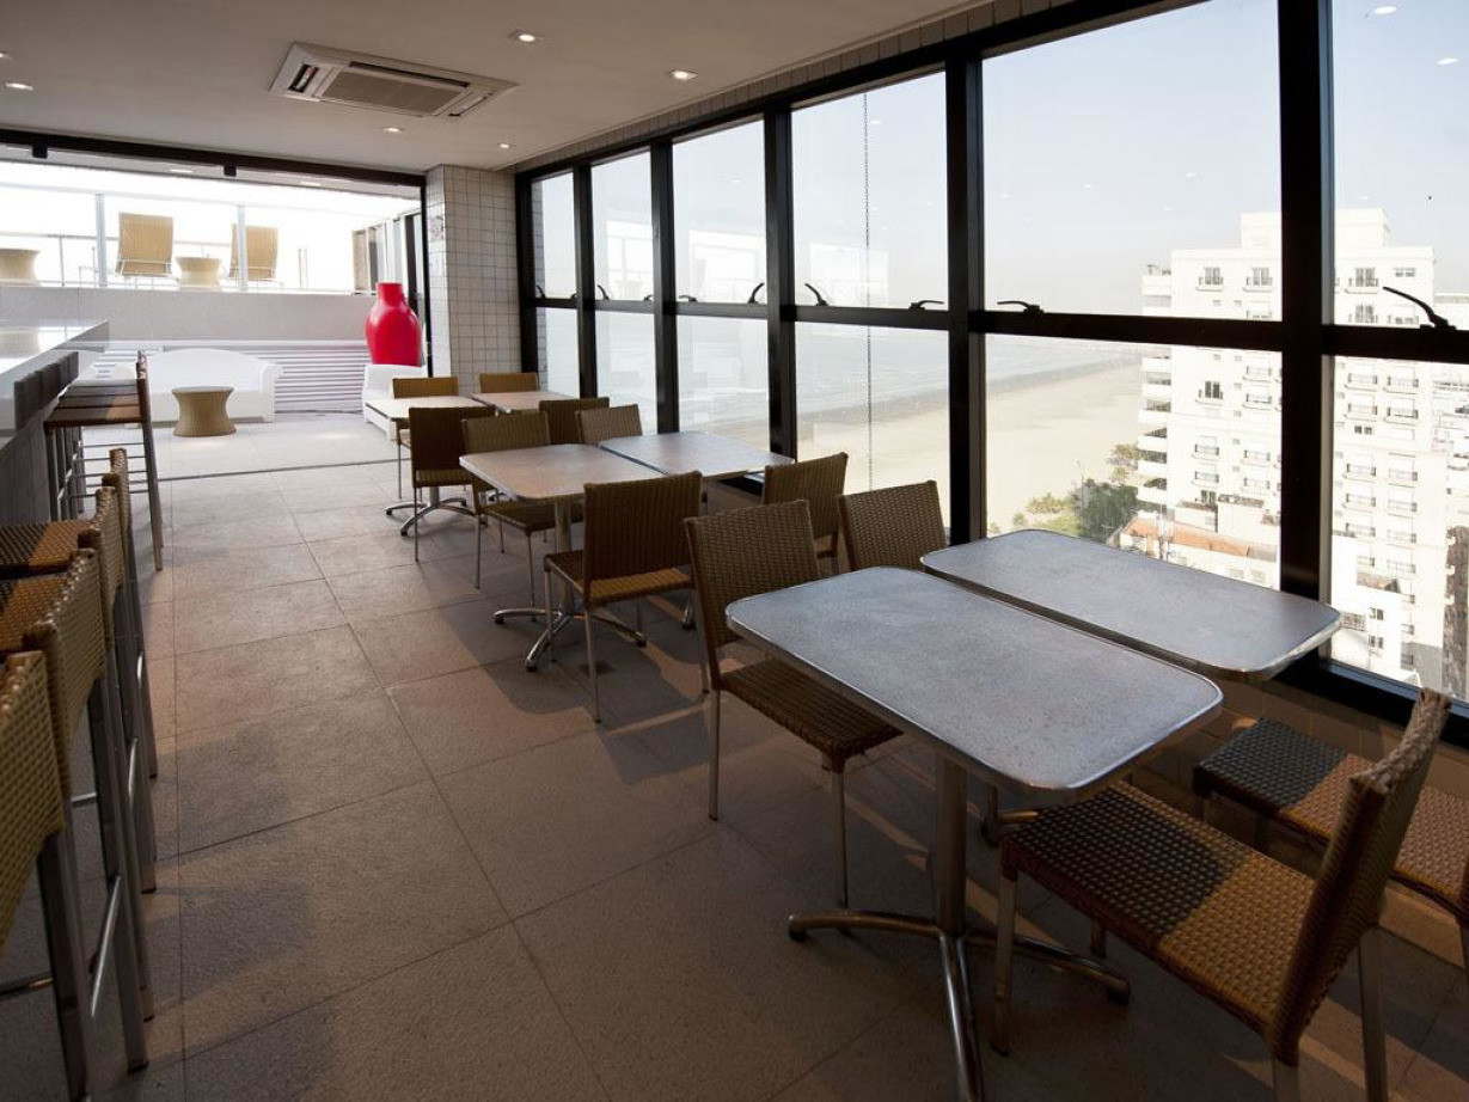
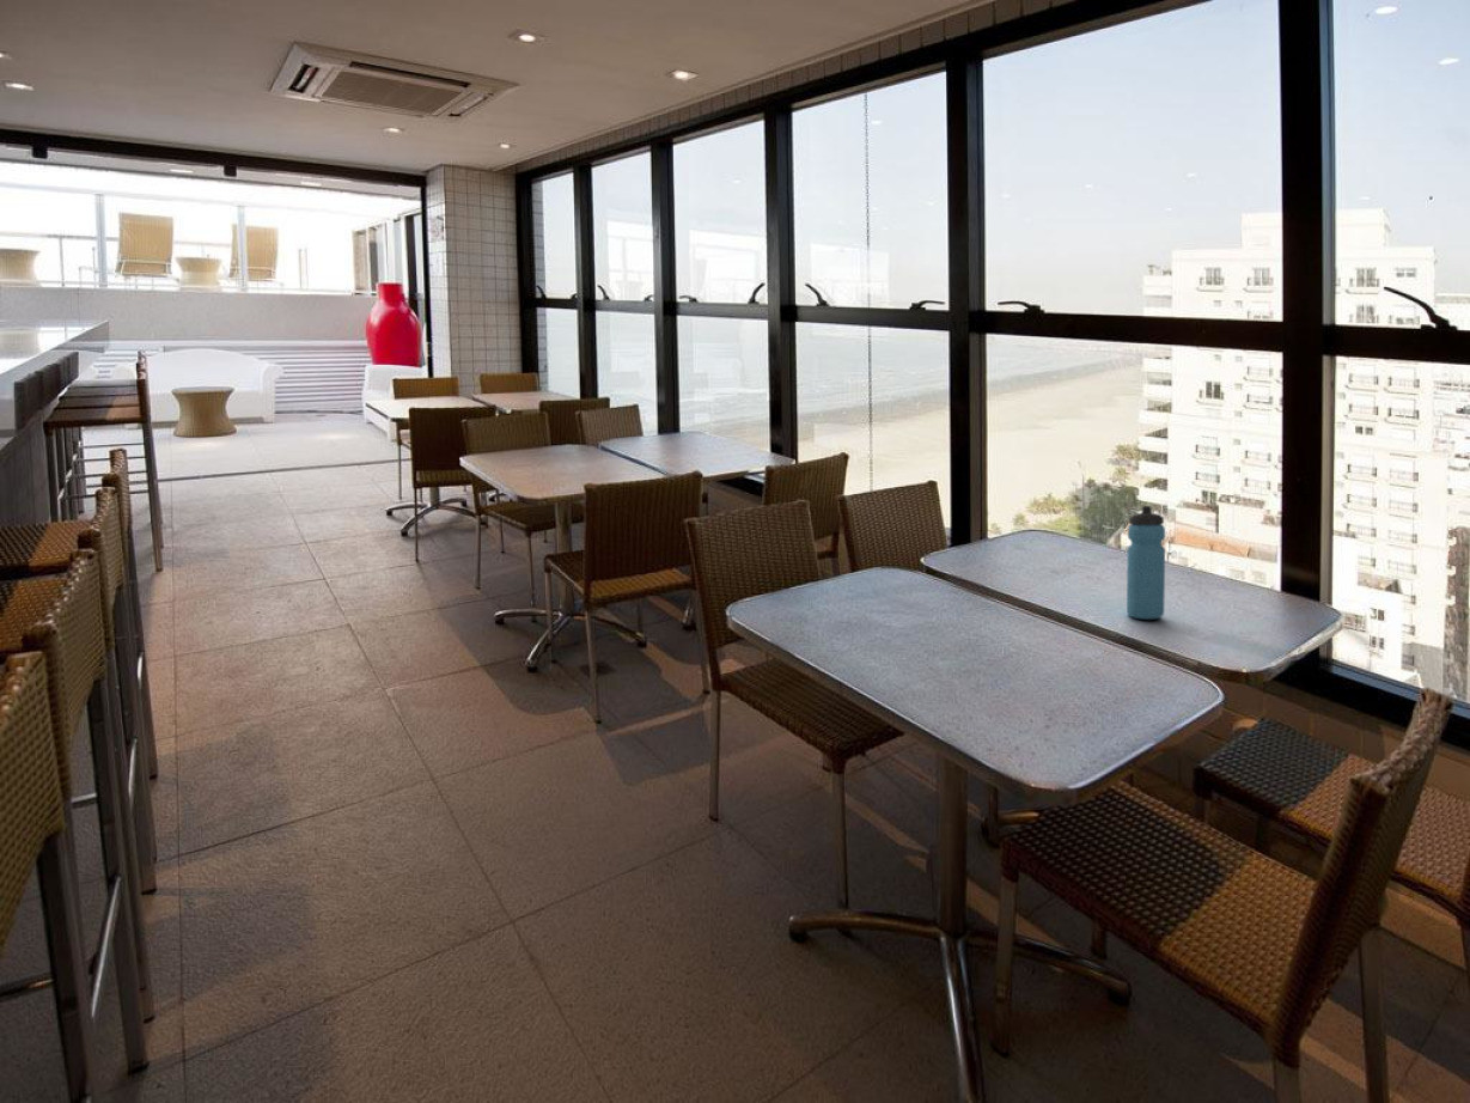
+ water bottle (1146, 561)
